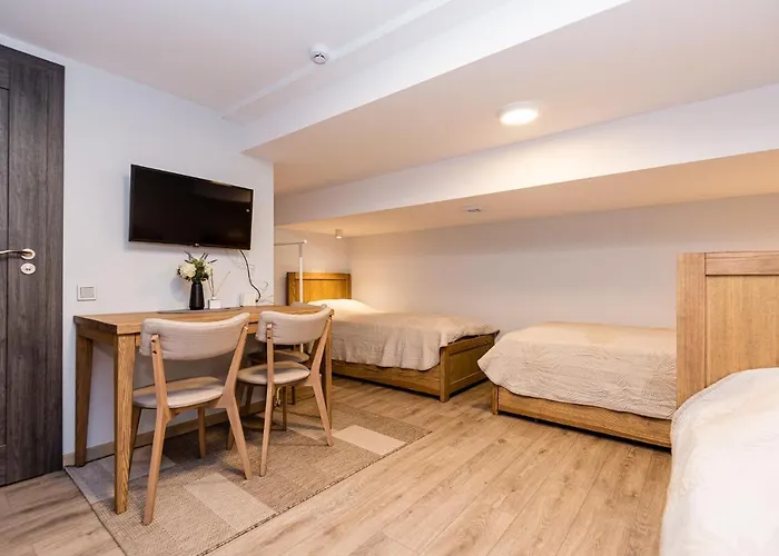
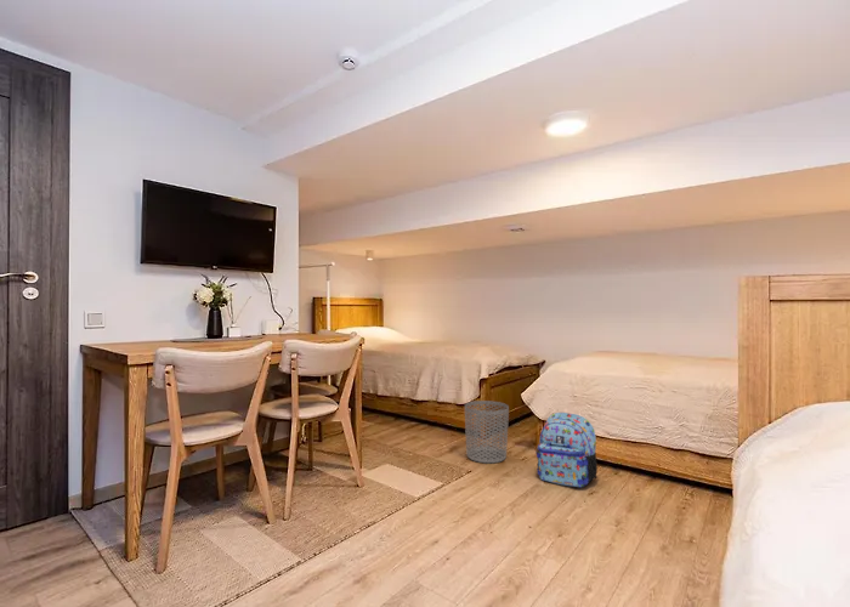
+ backpack (565, 447)
+ waste bin (486, 431)
